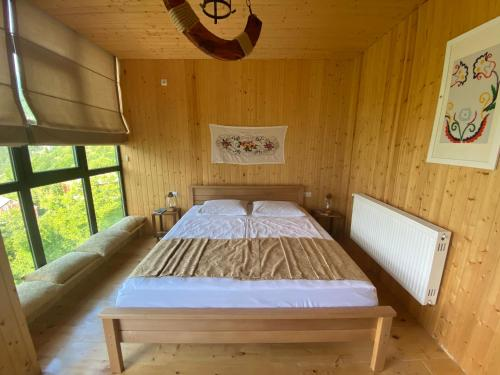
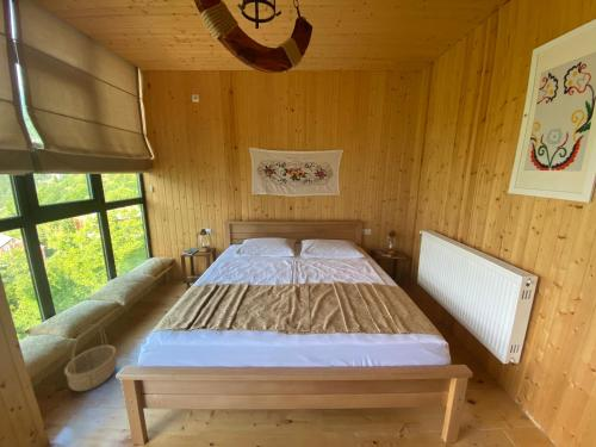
+ basket (91, 353)
